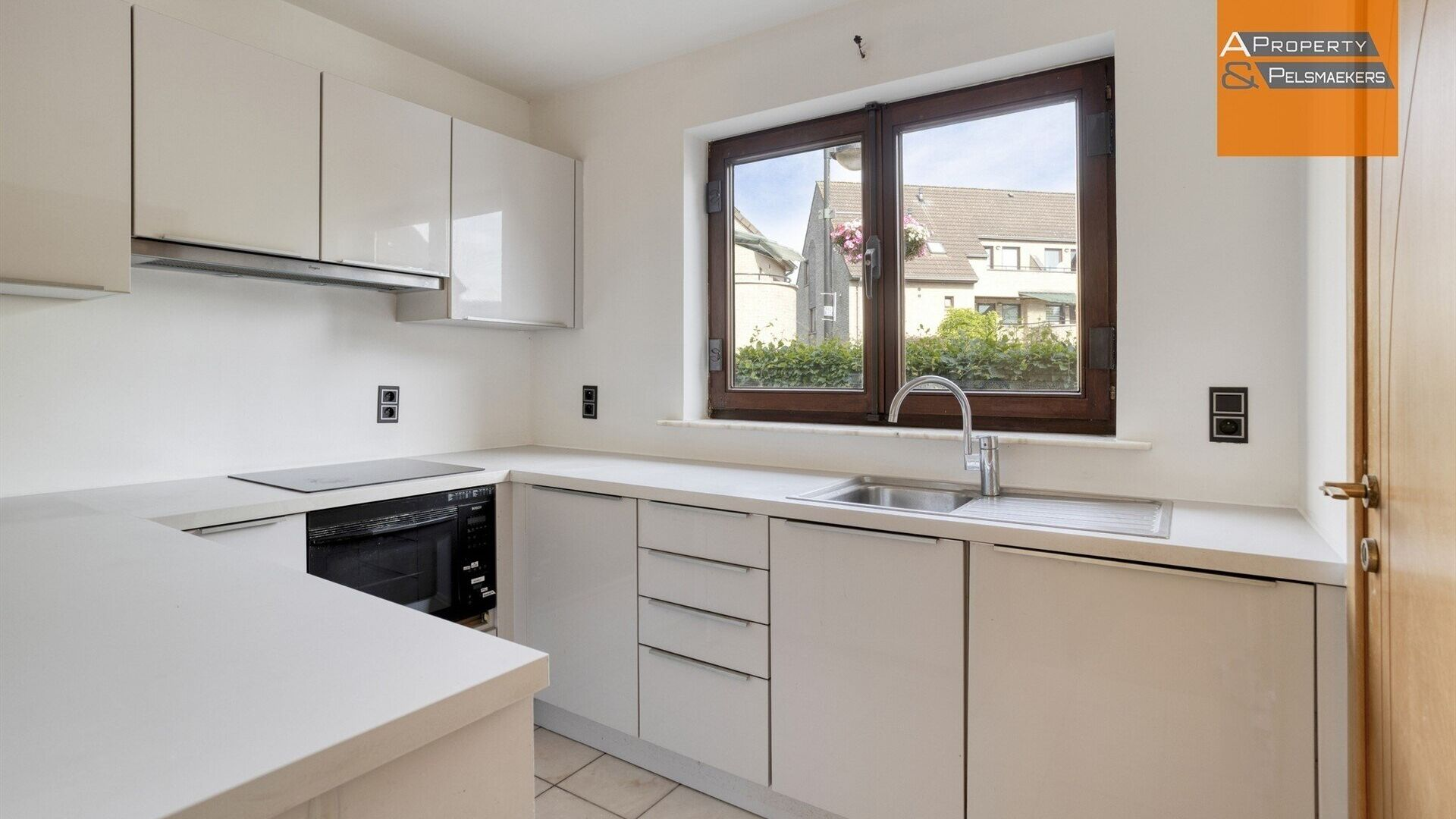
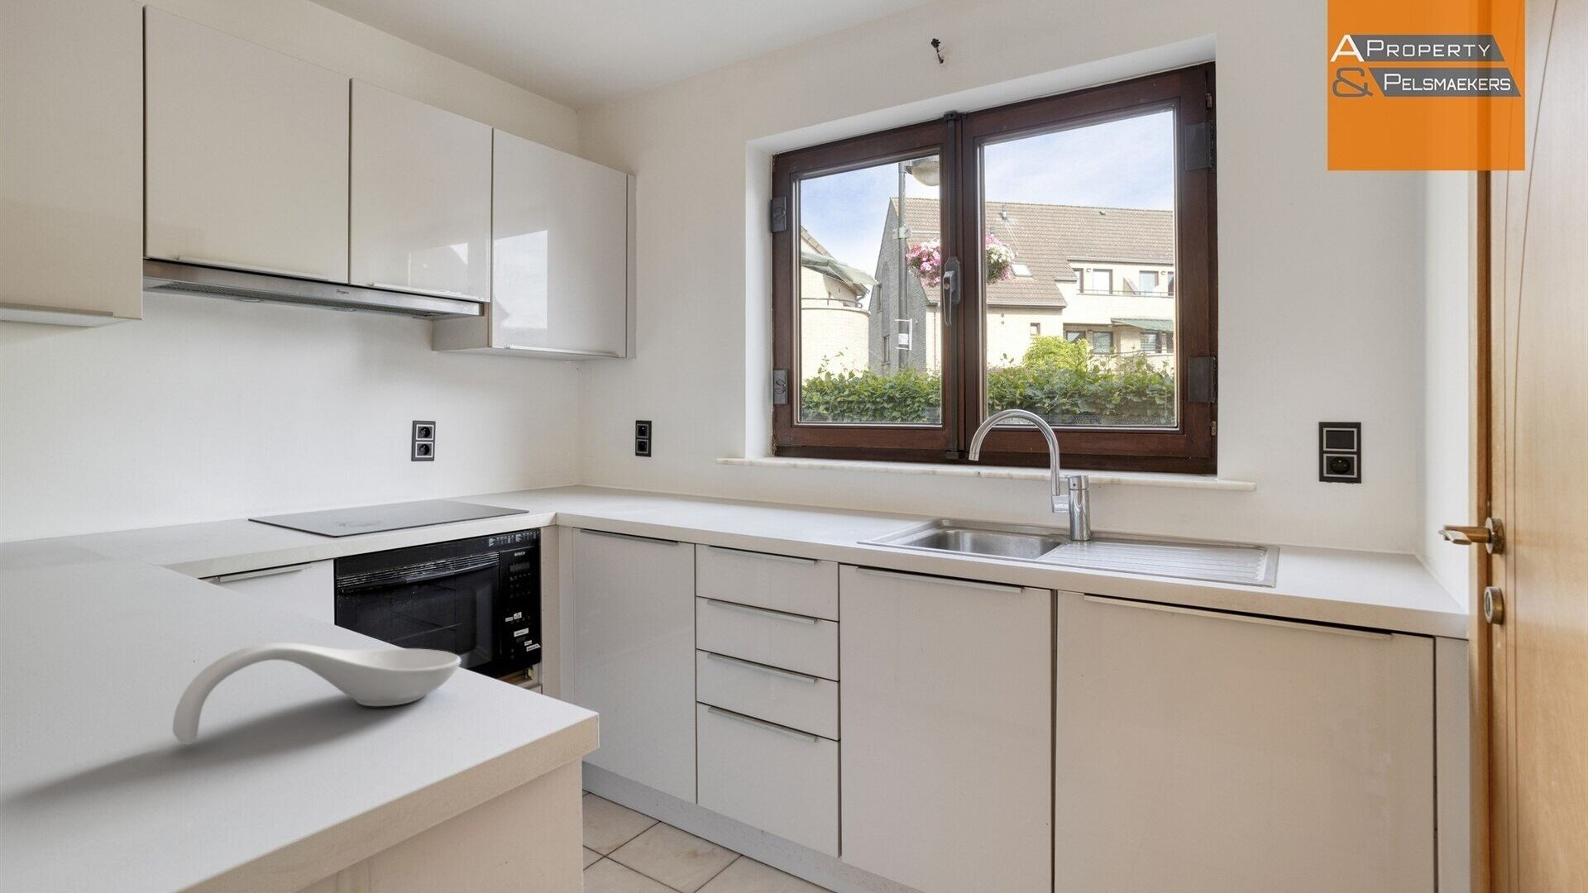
+ spoon rest (332, 673)
